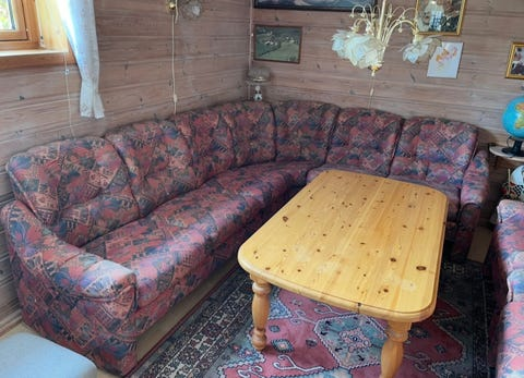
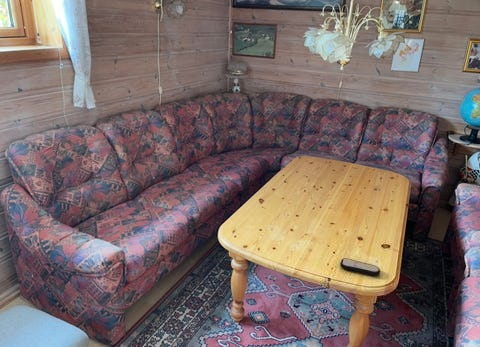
+ remote control (359, 266)
